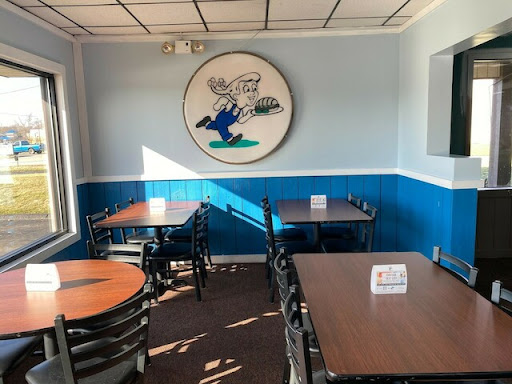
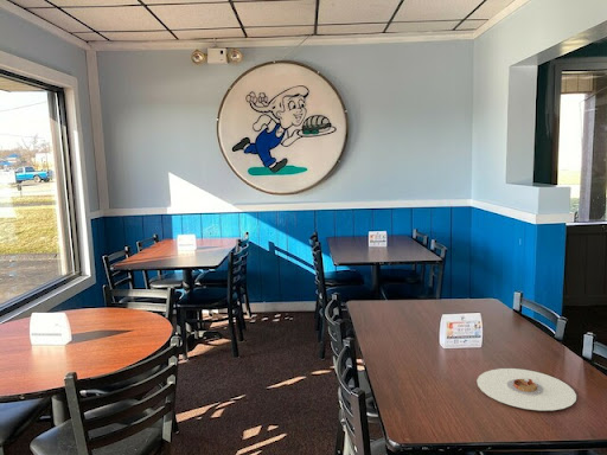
+ plate (524, 384)
